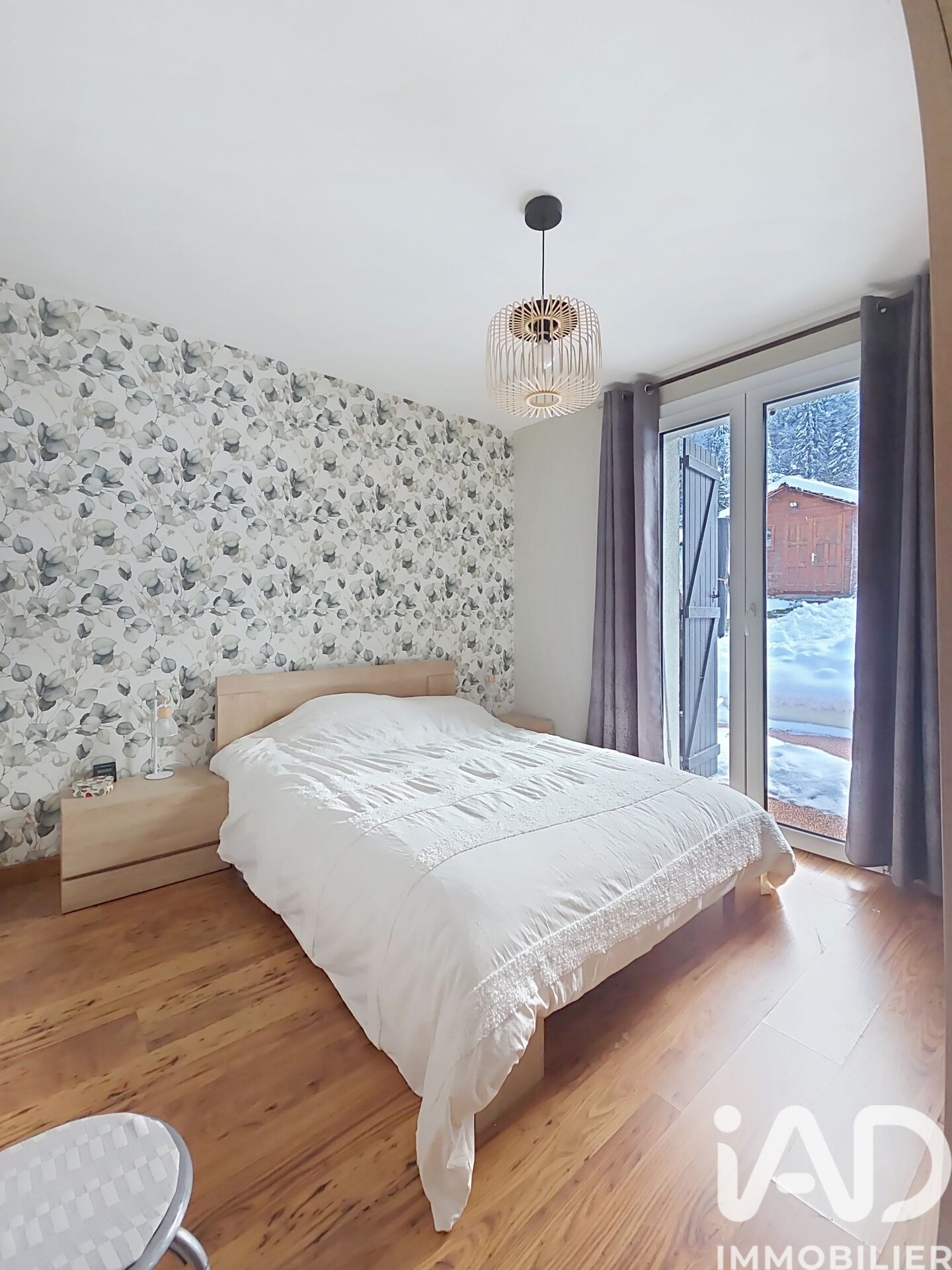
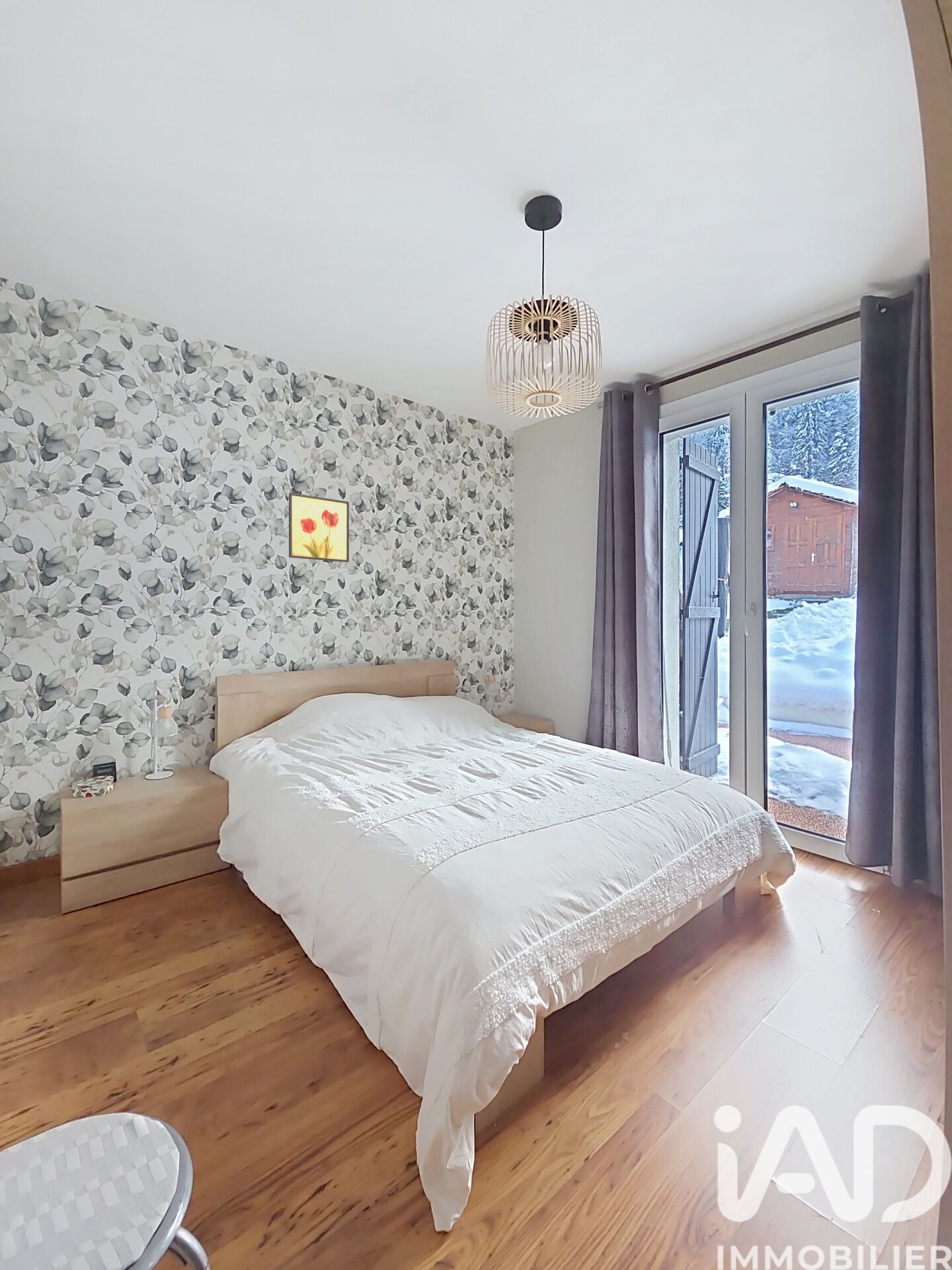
+ wall art (319, 529)
